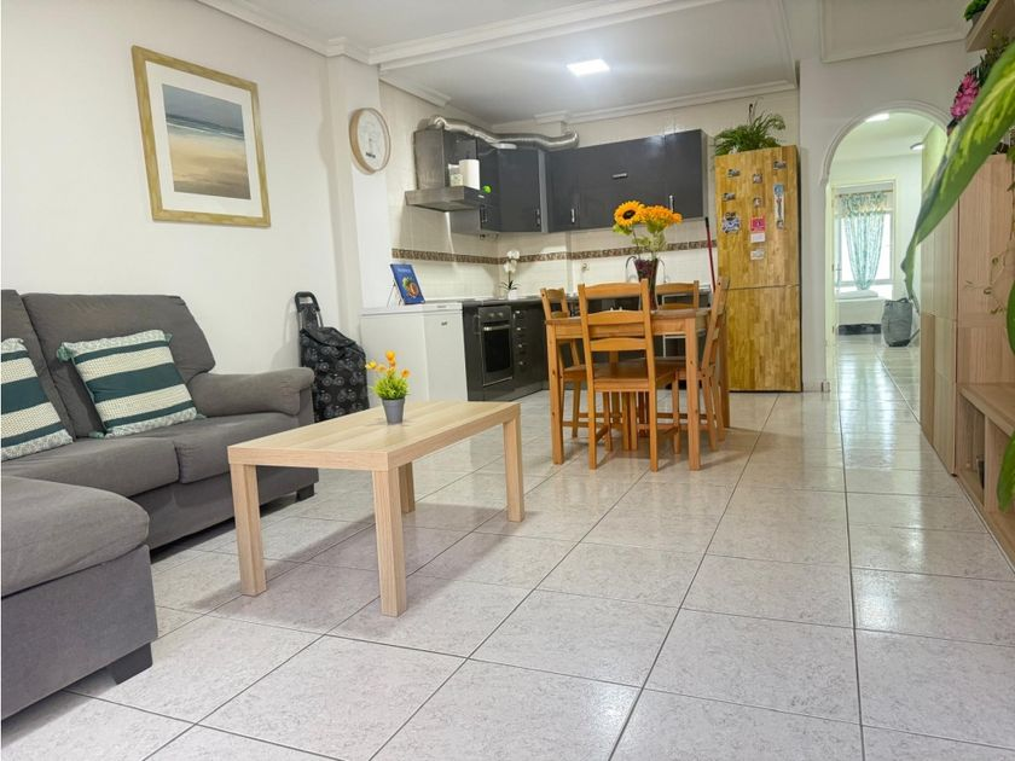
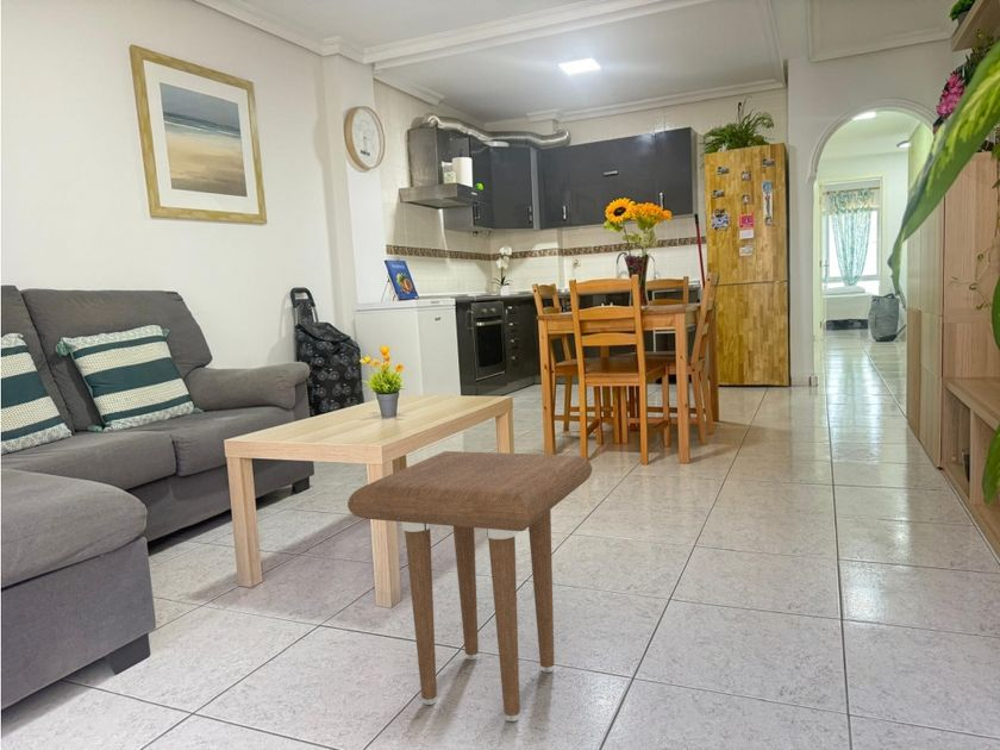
+ side table (475, 577)
